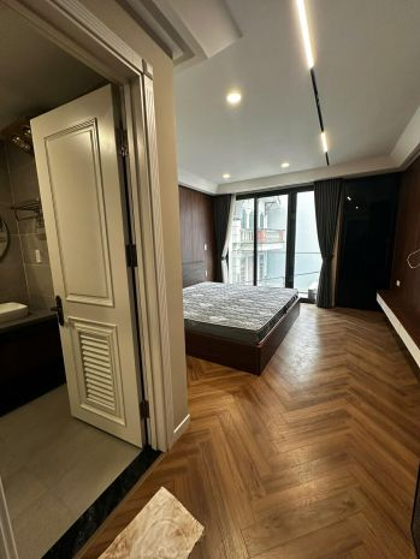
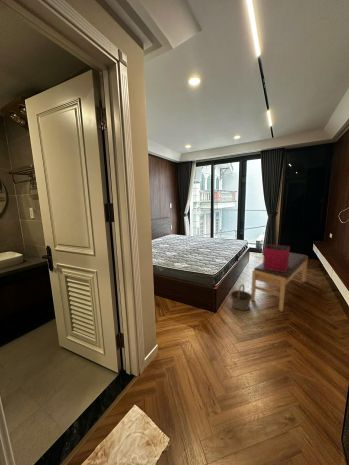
+ basket (241, 296)
+ storage bin (276, 257)
+ bench (281, 275)
